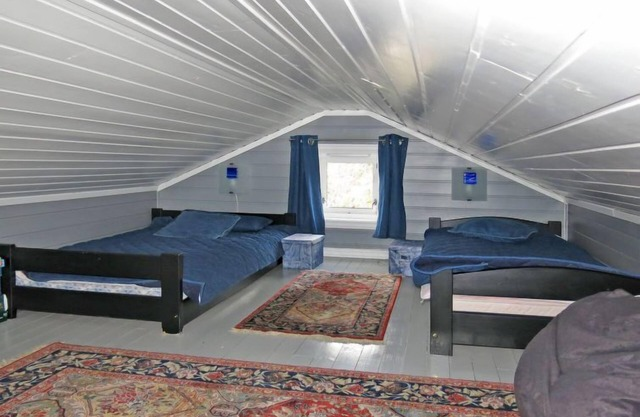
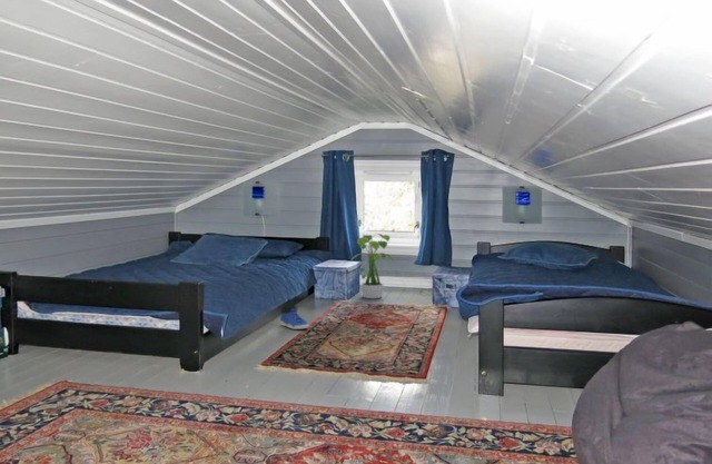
+ sneaker (294, 316)
+ potted plant (372, 265)
